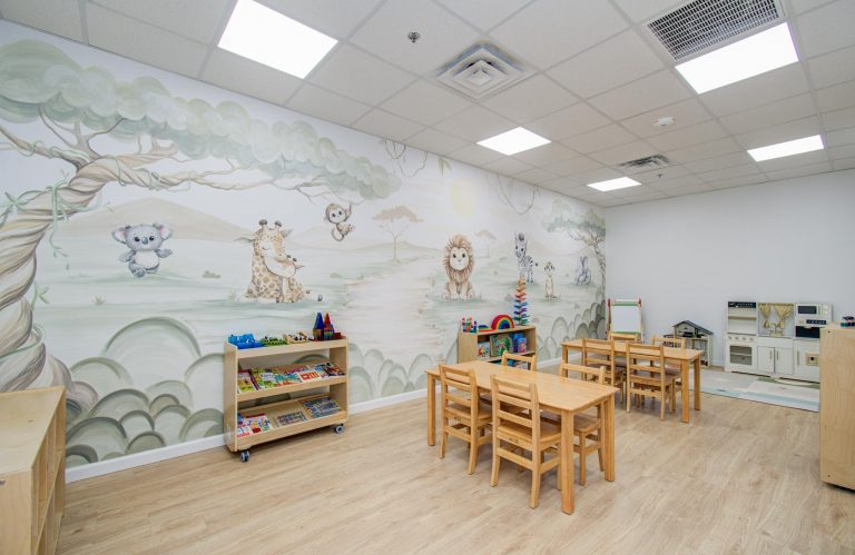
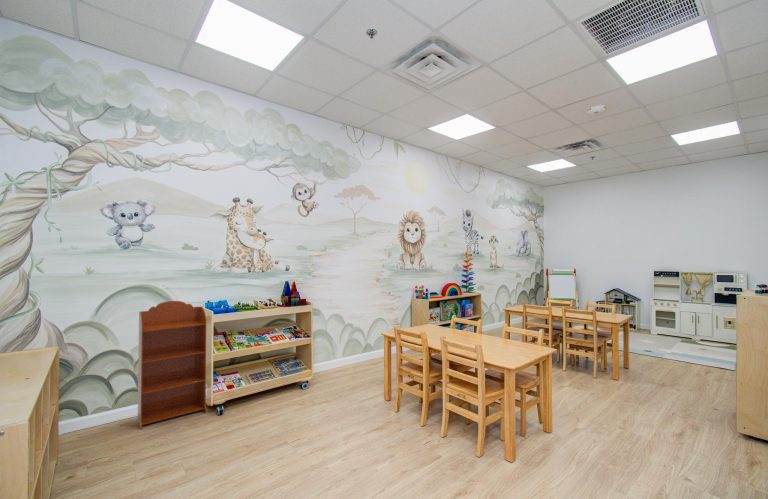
+ bookcase (173, 358)
